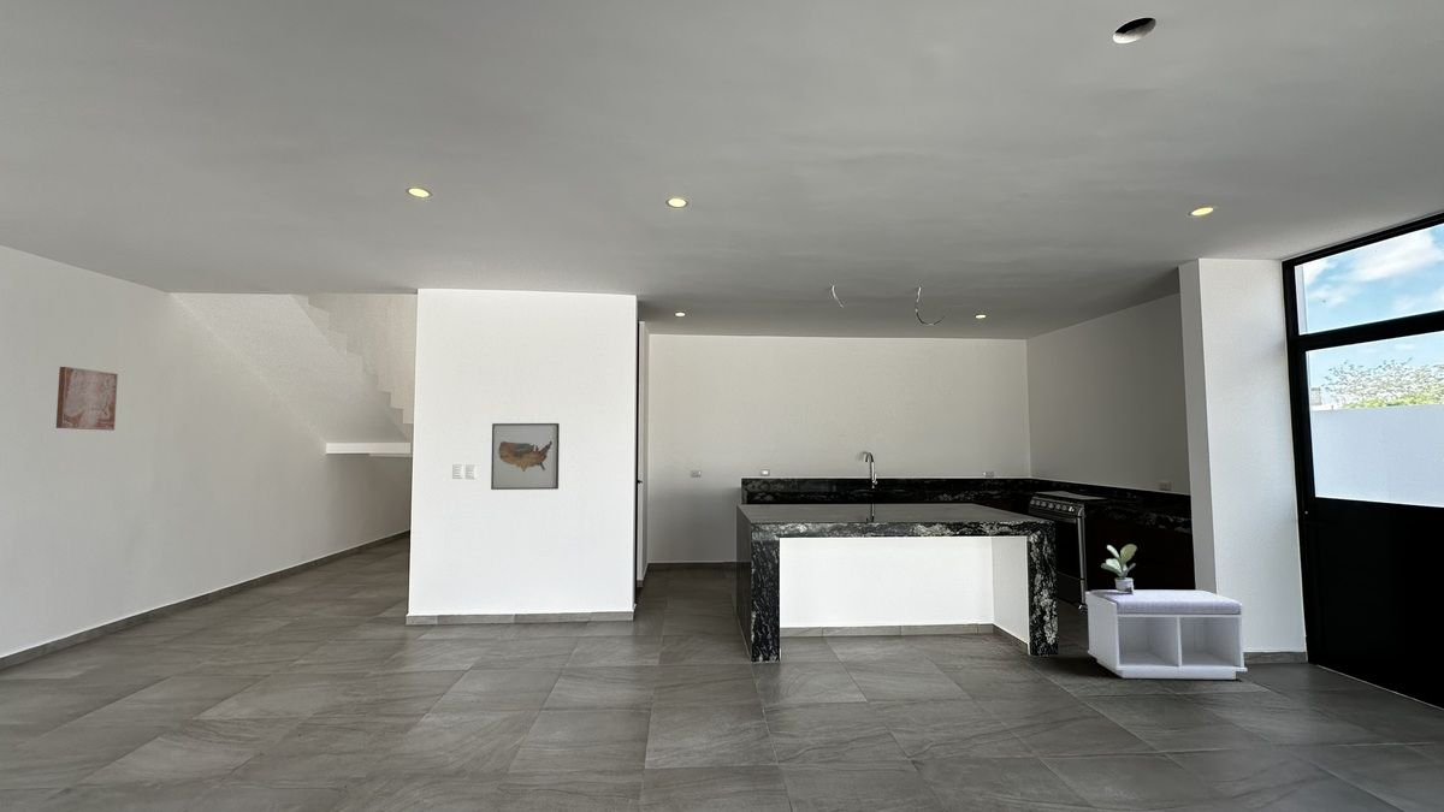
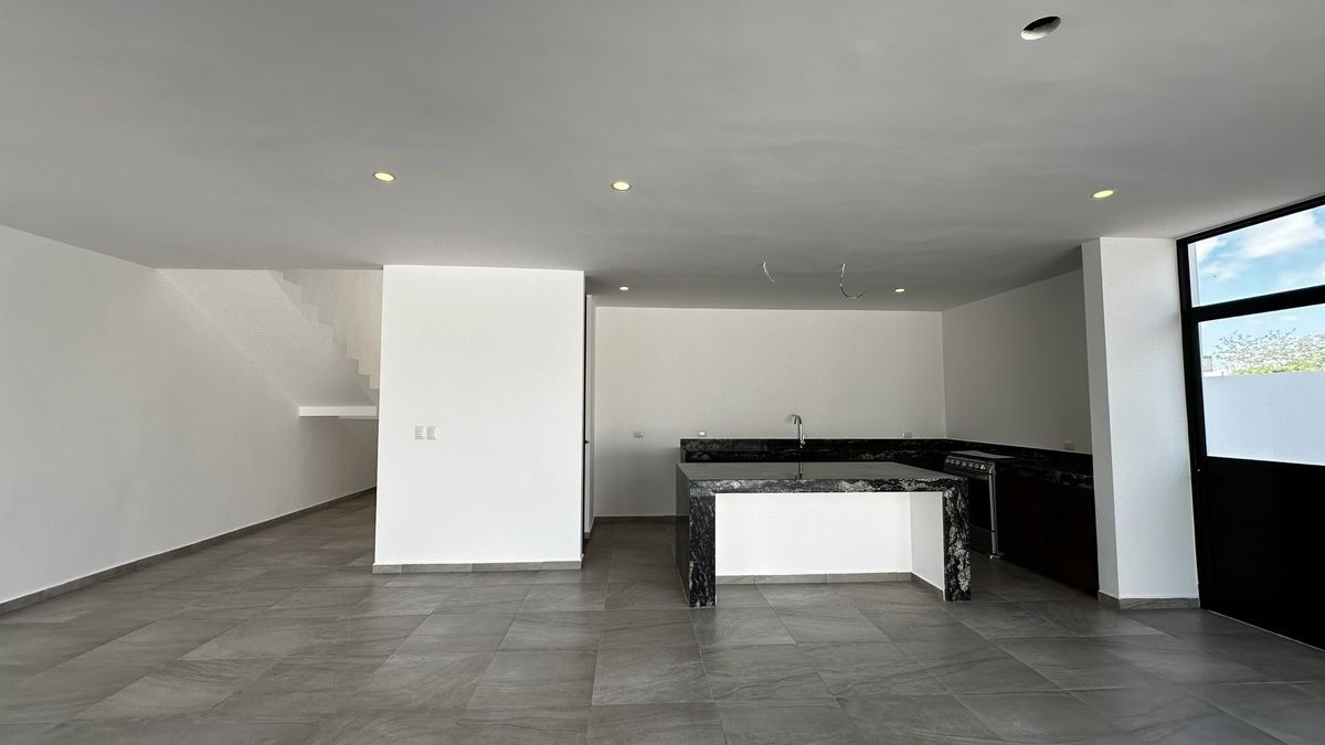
- wall art (525, 456)
- potted plant (1118, 568)
- wall art (88, 399)
- bench (1162, 632)
